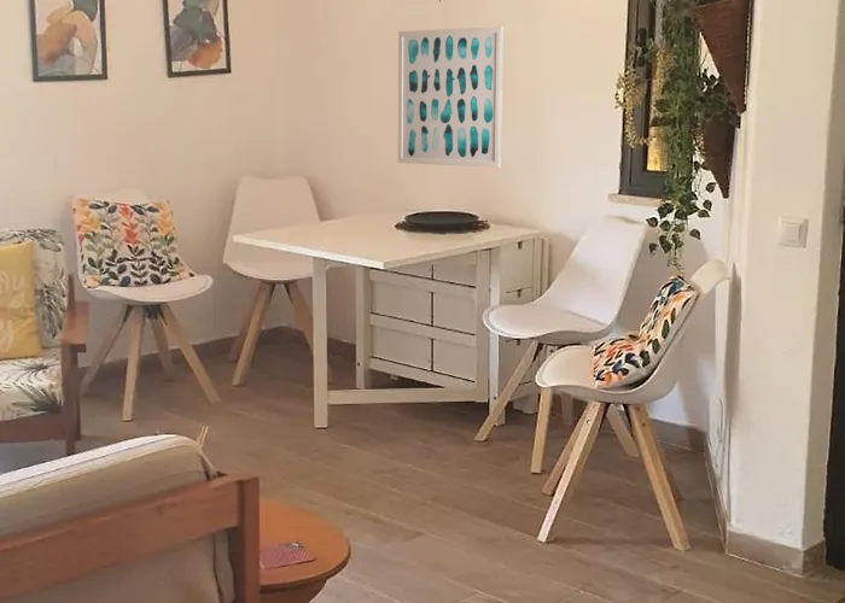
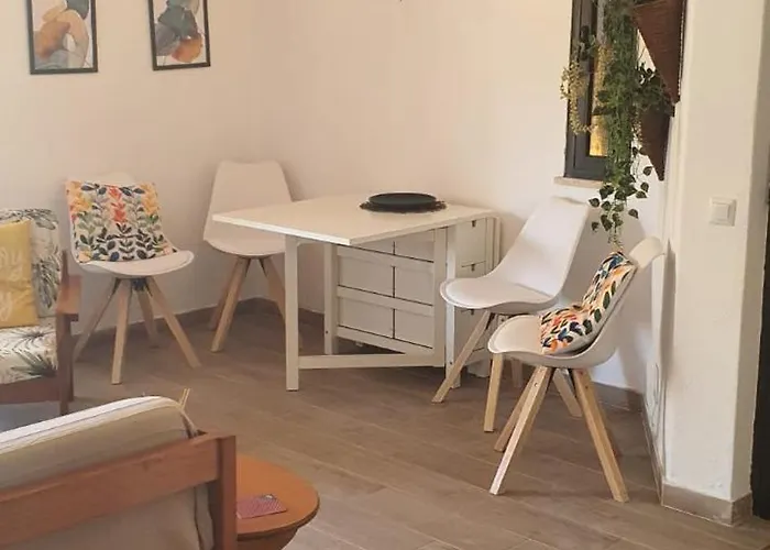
- wall art (448, 98)
